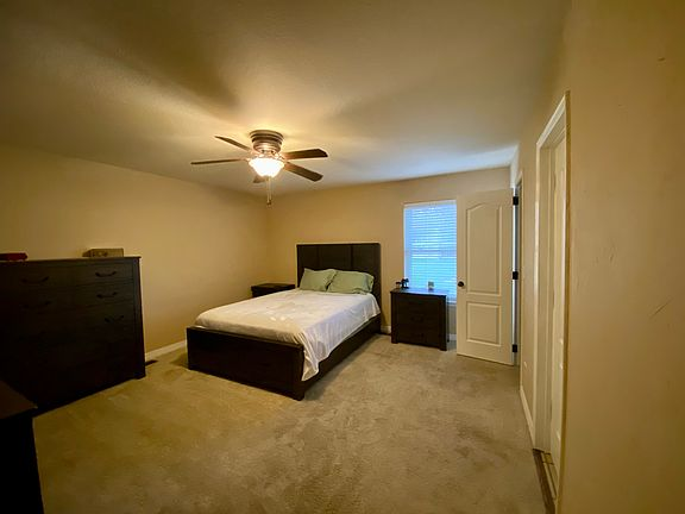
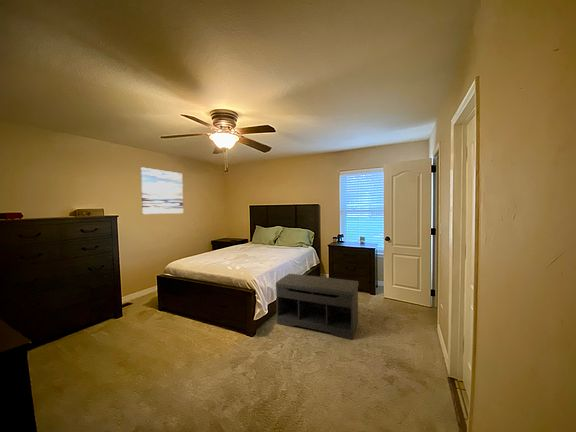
+ bench (317, 302)
+ wall art (163, 192)
